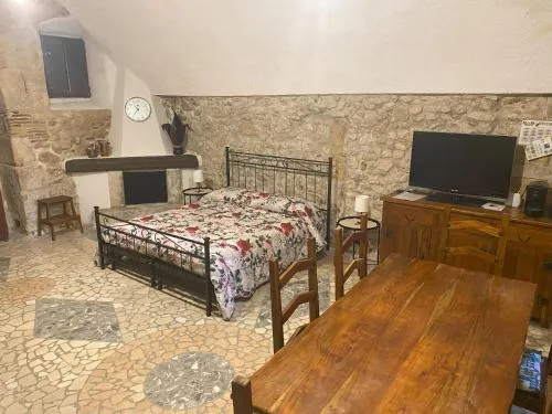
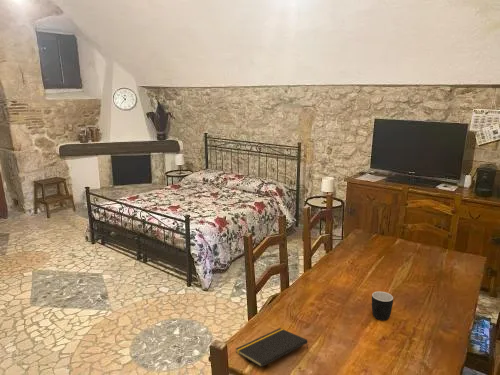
+ mug (380, 307)
+ notepad (271, 345)
